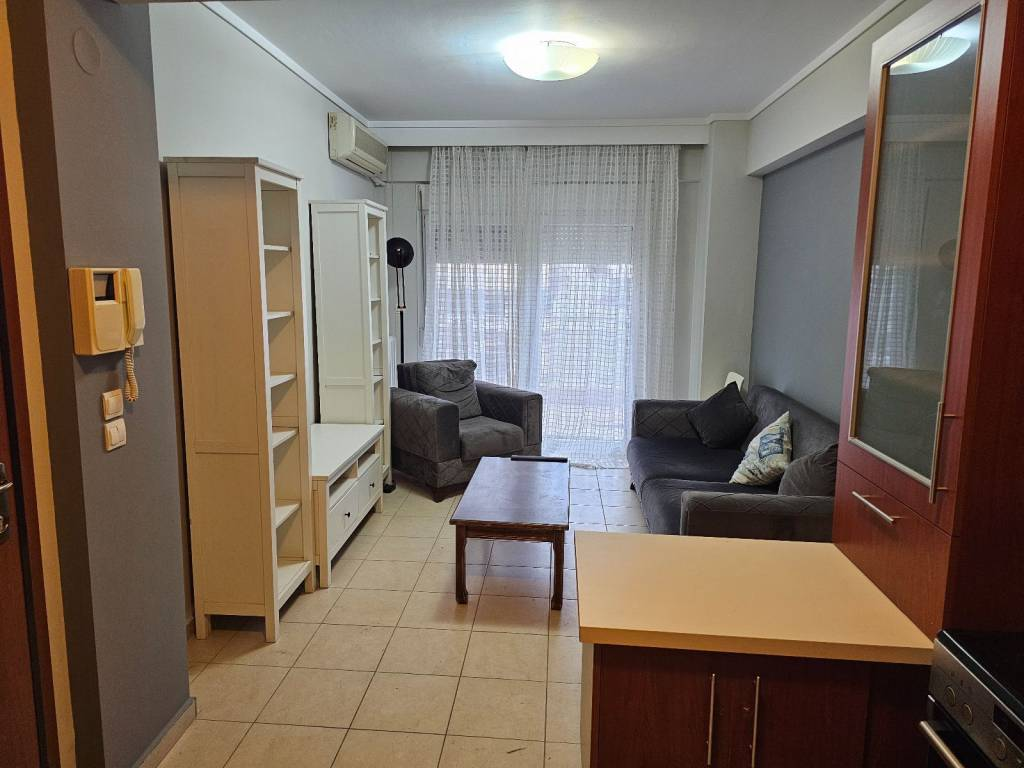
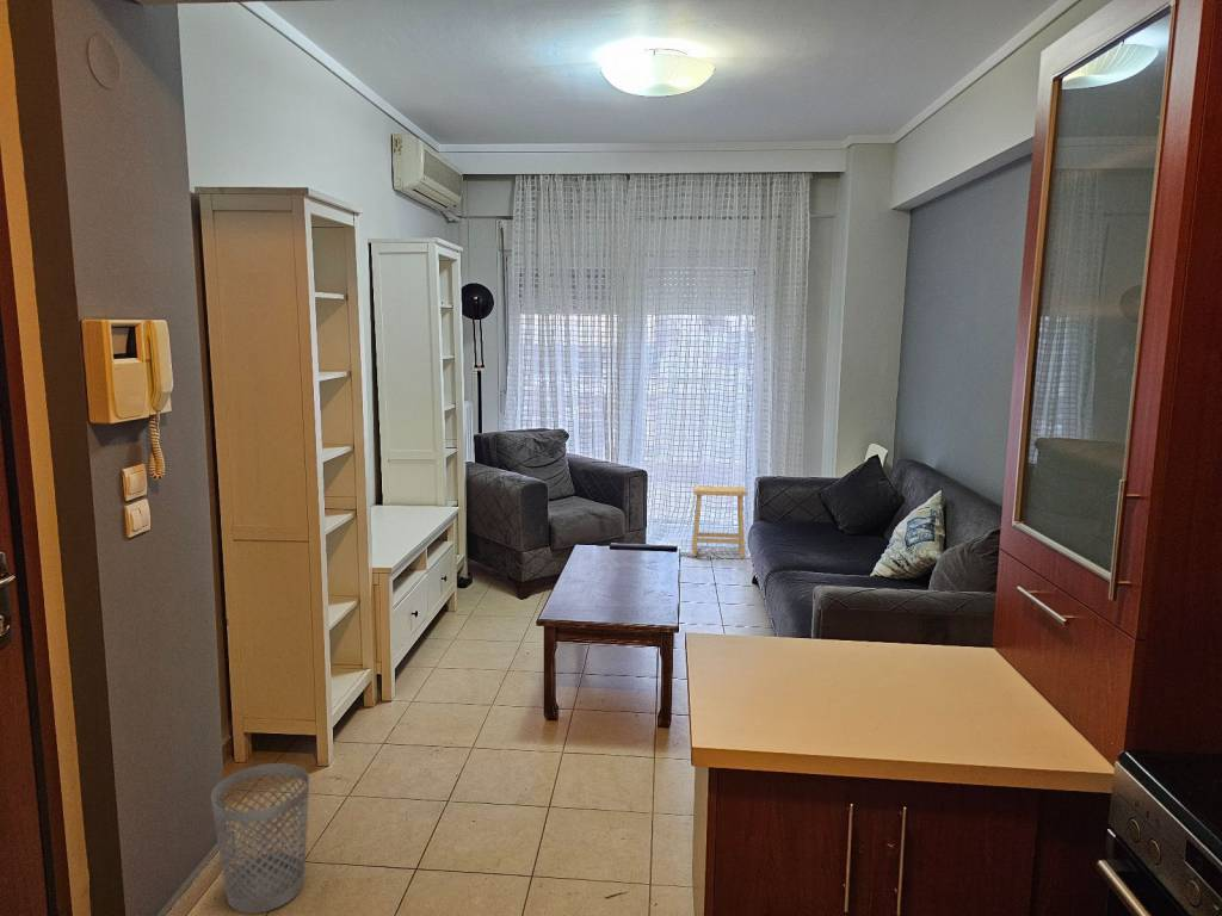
+ wastebasket (264, 837)
+ footstool (718, 533)
